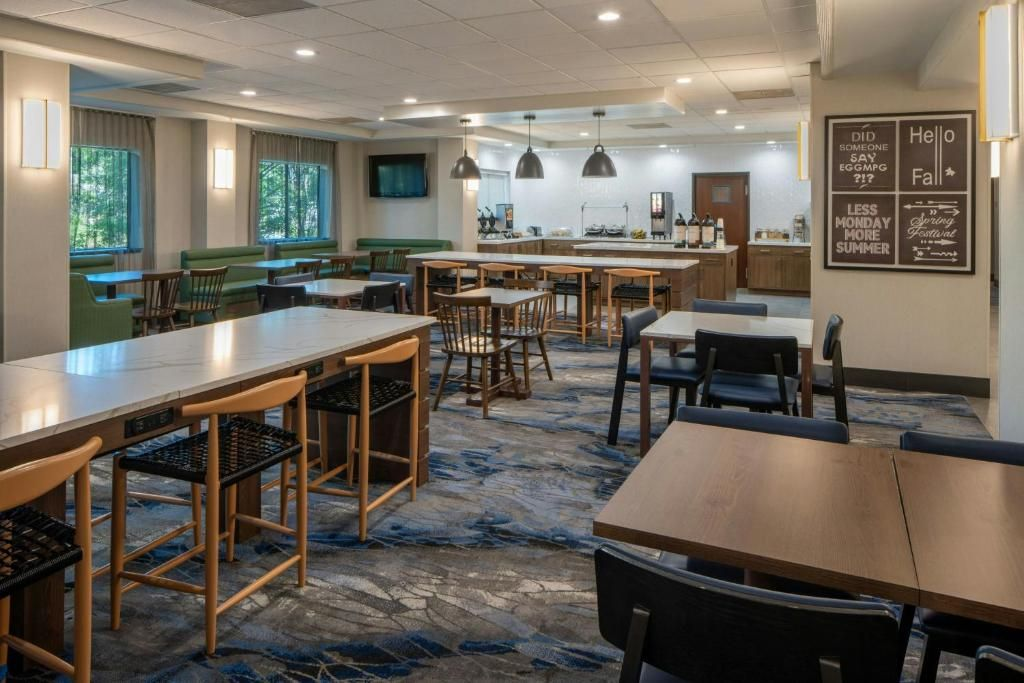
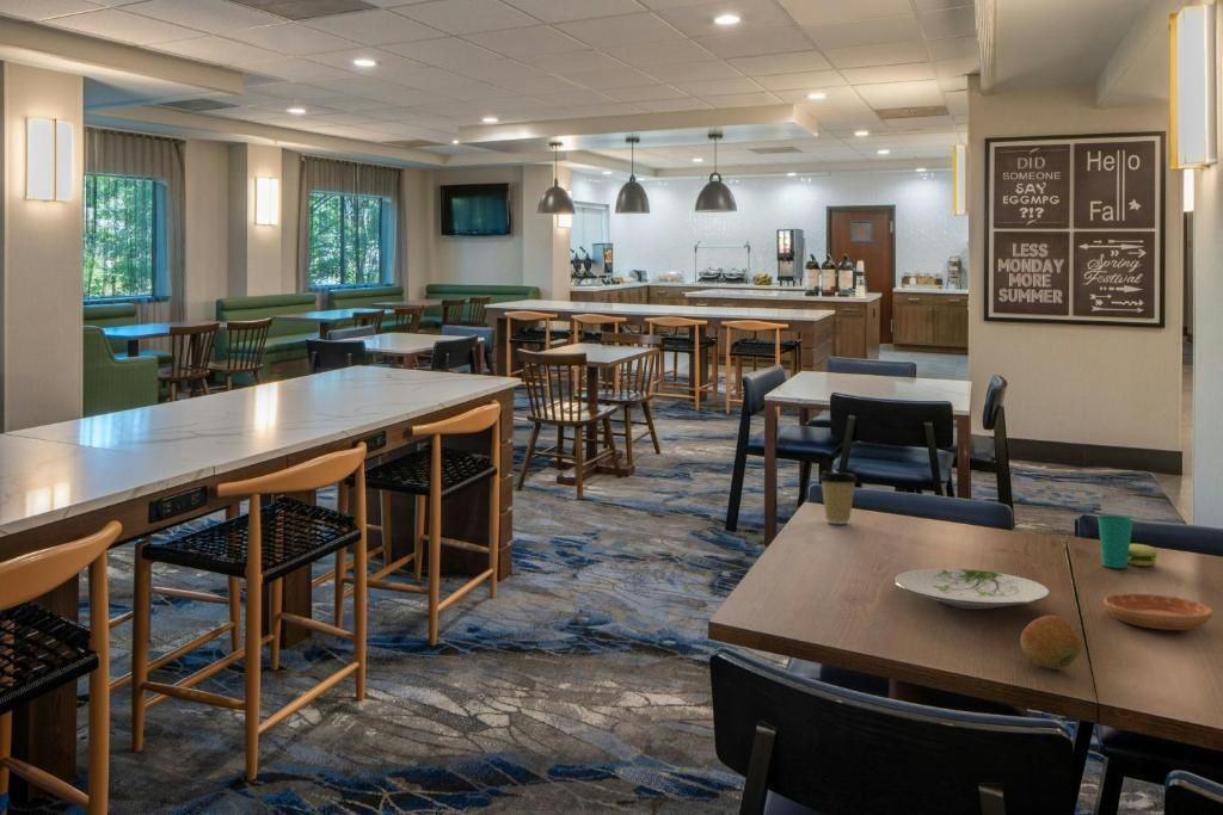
+ saucer (1156, 612)
+ cup (1126, 541)
+ coffee cup (837, 496)
+ plate (969, 593)
+ fruit (1050, 642)
